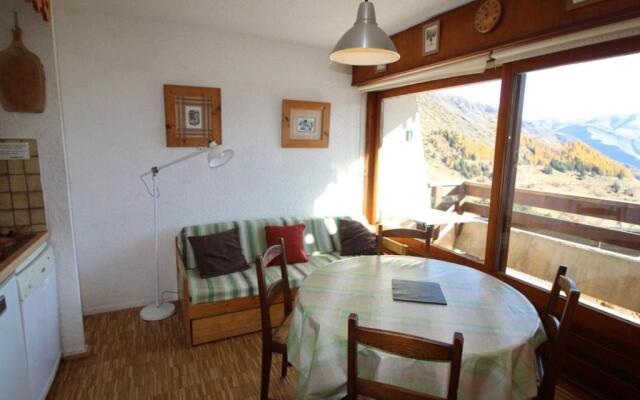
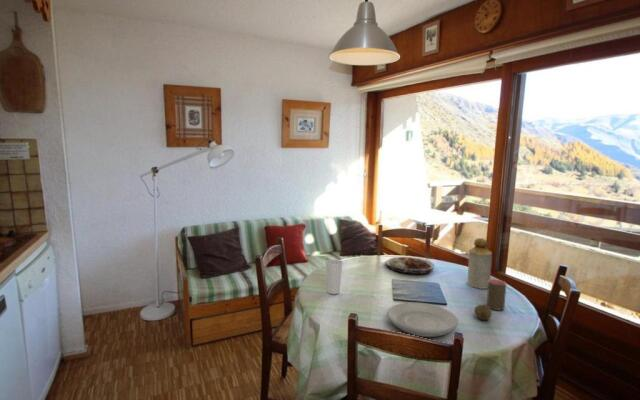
+ plate (409, 263)
+ cup (333, 277)
+ fruit (482, 312)
+ cup (496, 294)
+ plate (421, 320)
+ bottle (479, 262)
